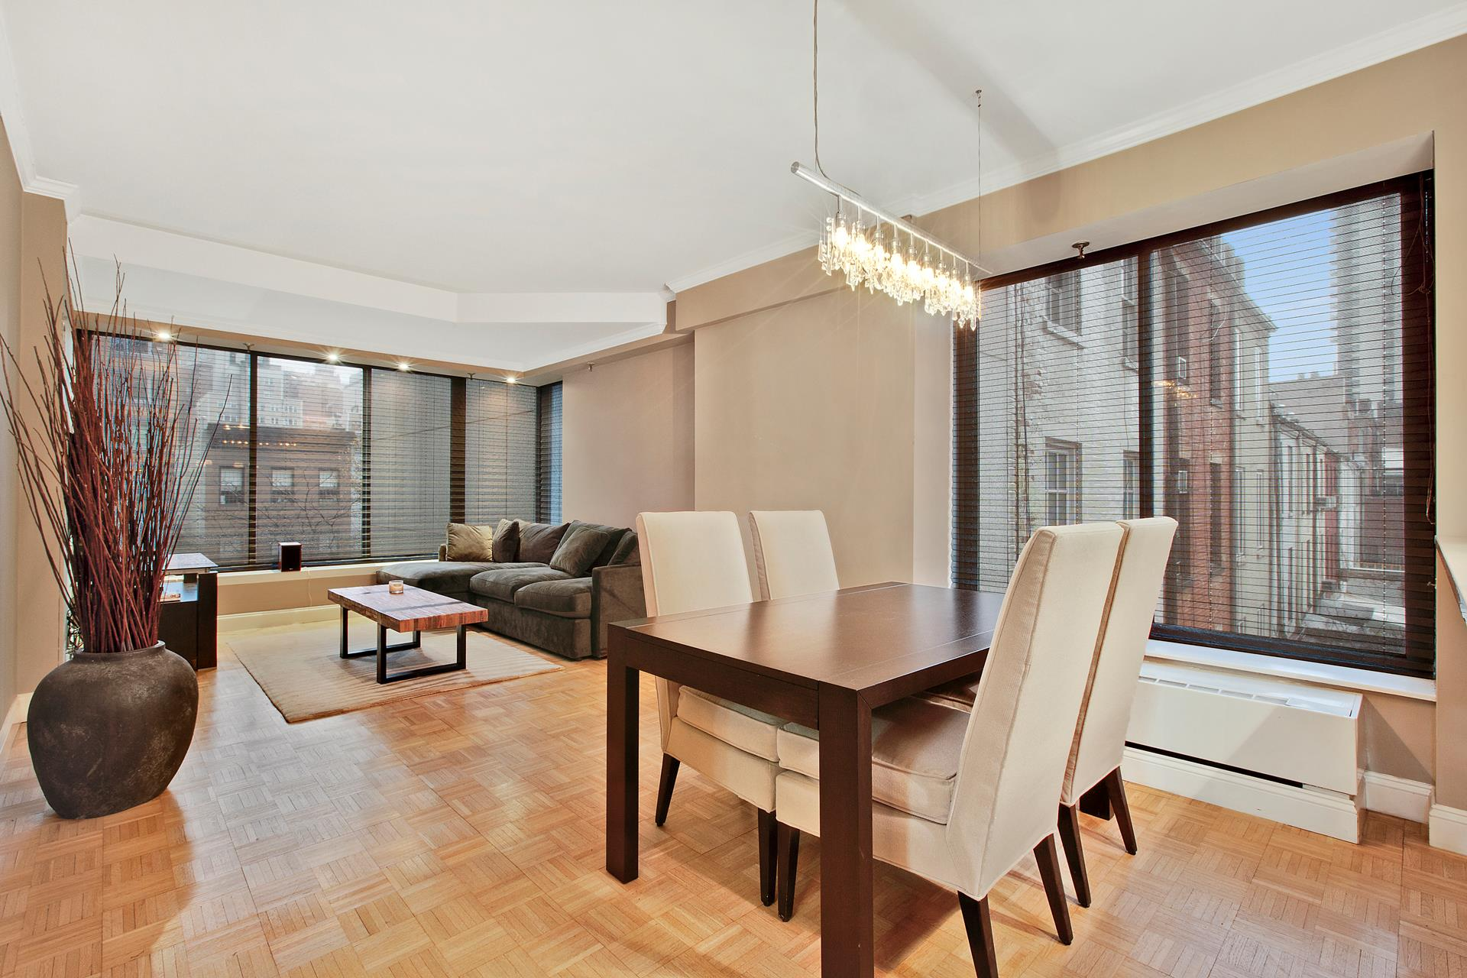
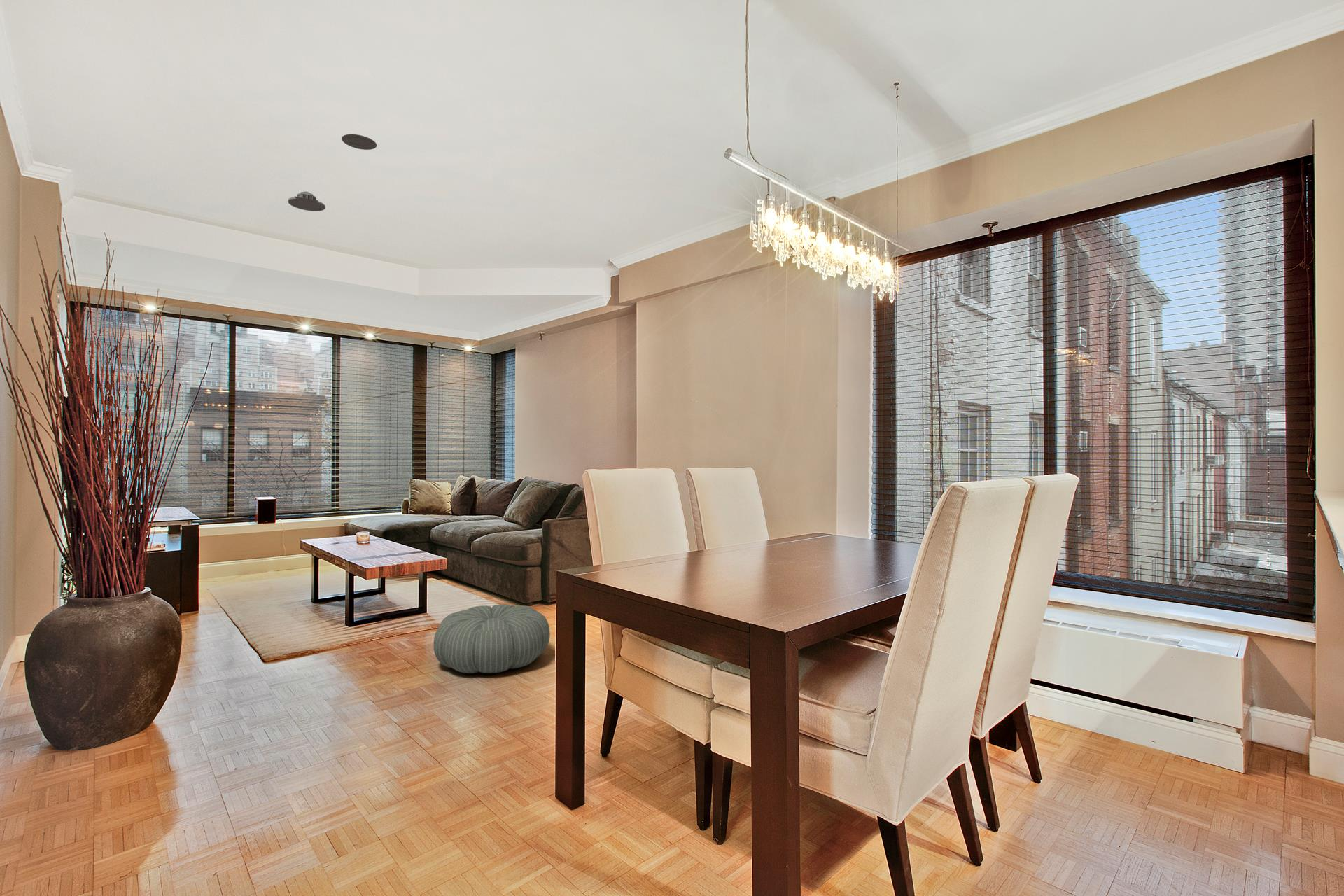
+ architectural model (307, 197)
+ pouf (492, 636)
+ recessed light (359, 140)
